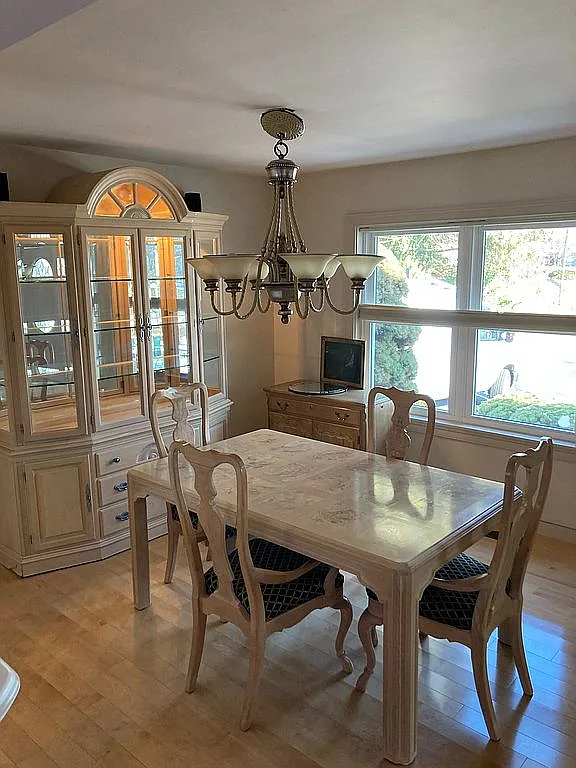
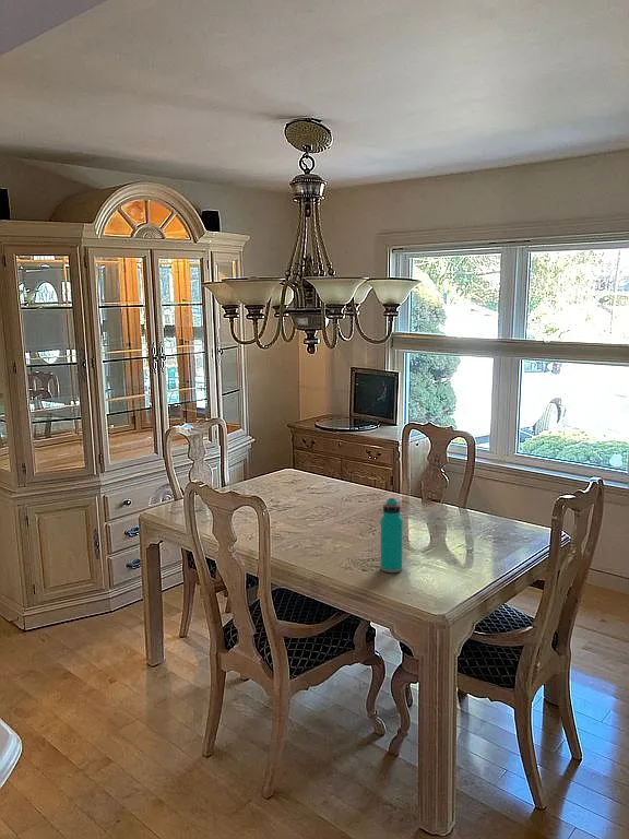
+ water bottle (391, 534)
